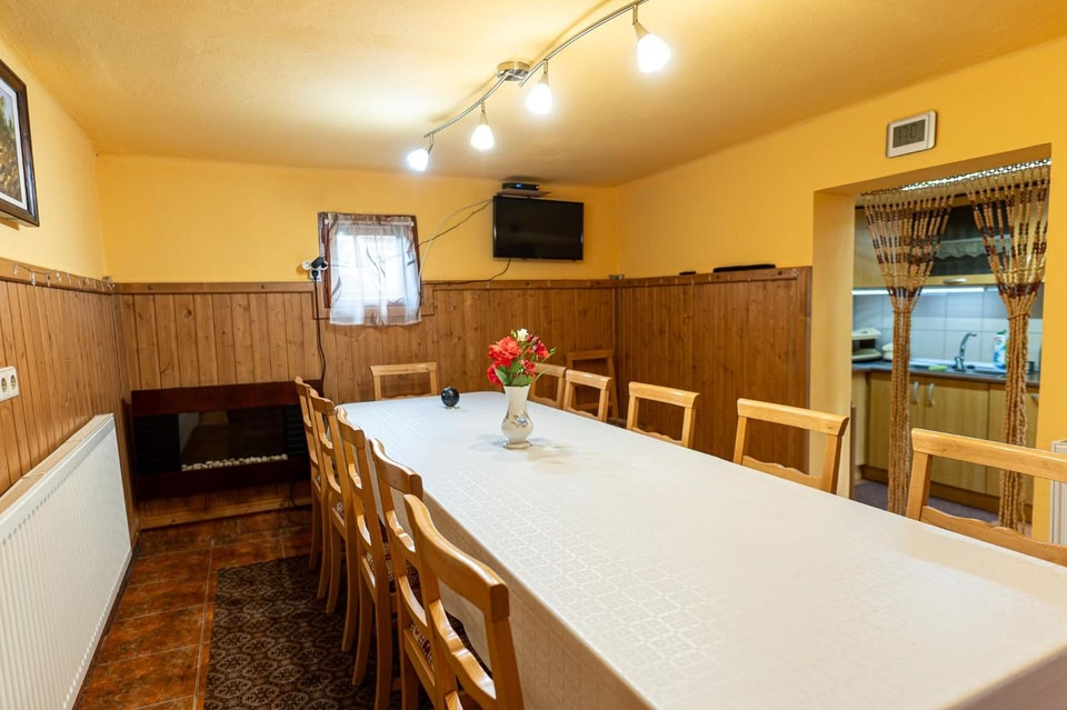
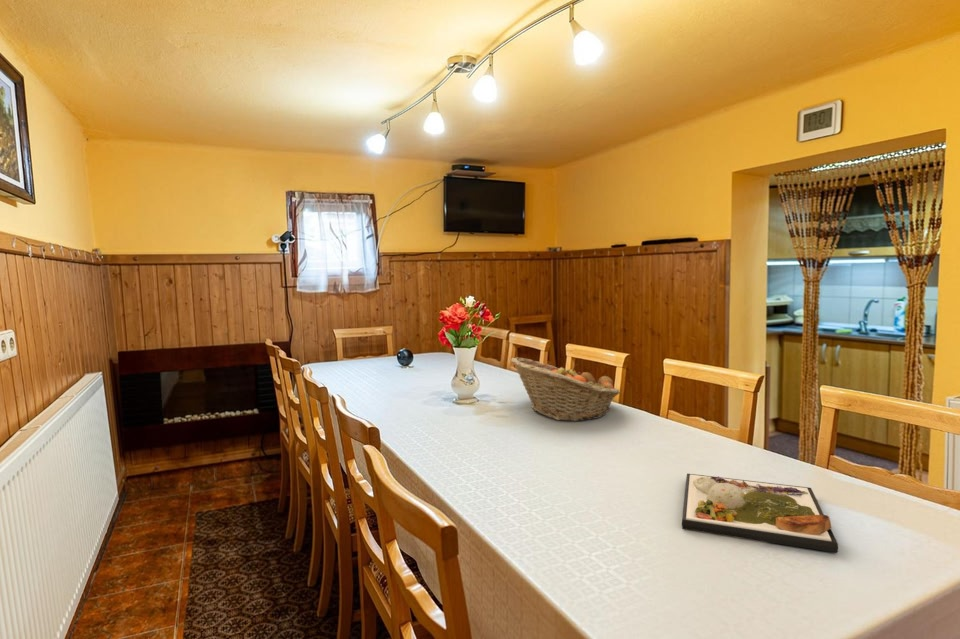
+ dinner plate (750, 500)
+ fruit basket (563, 384)
